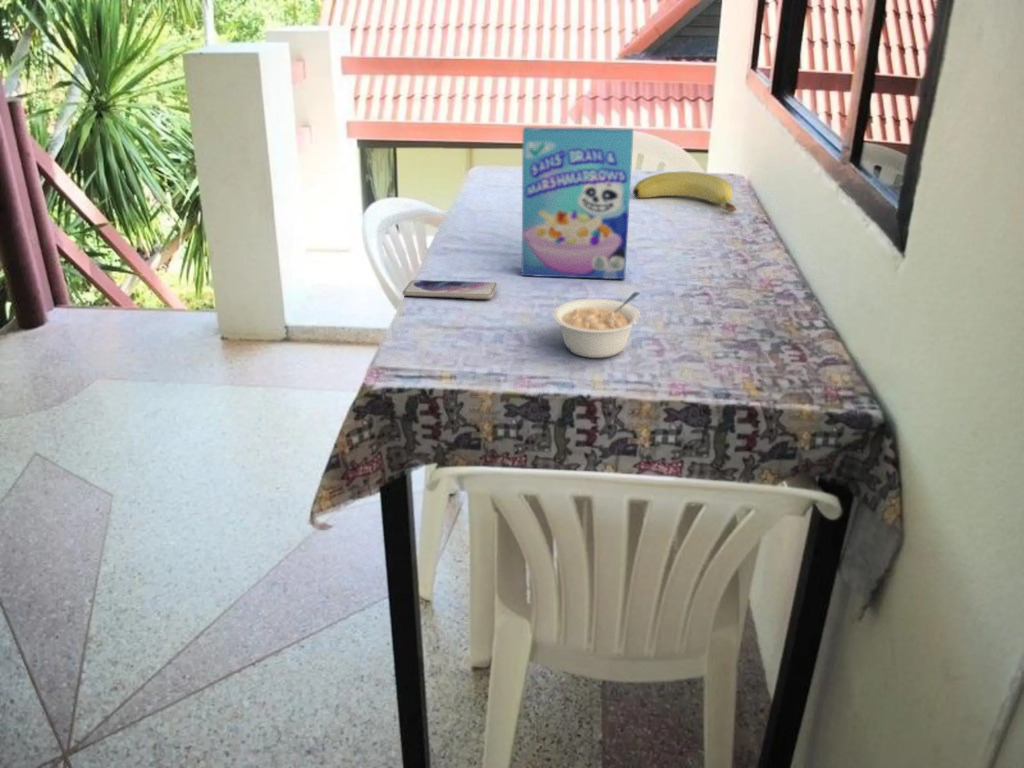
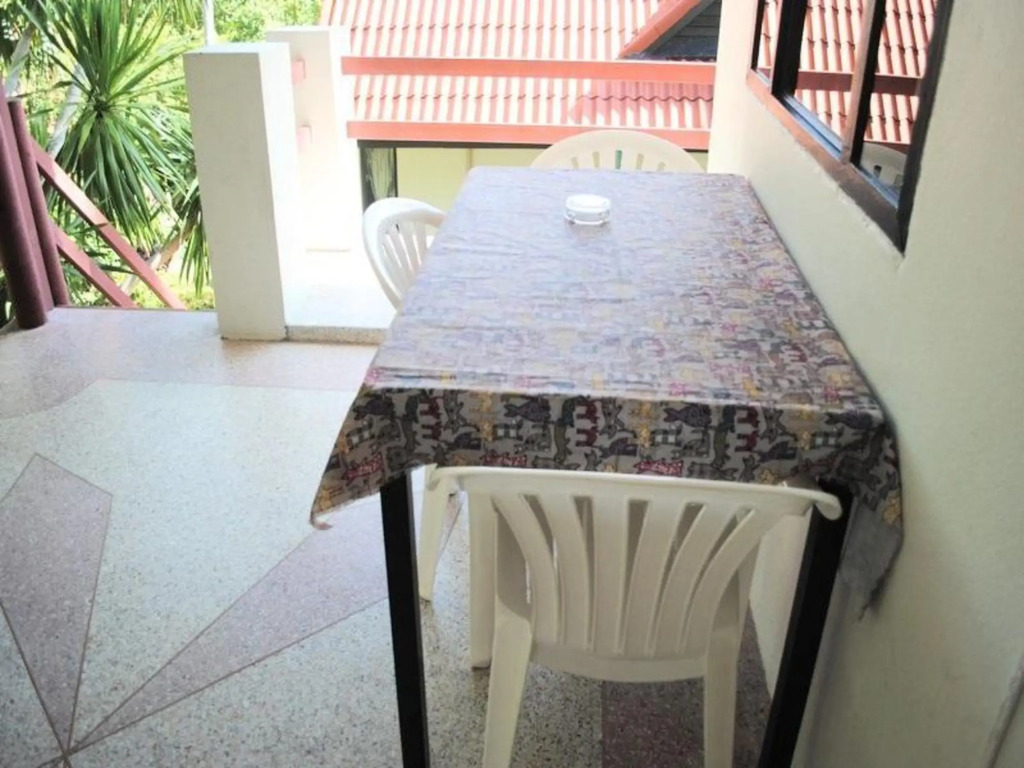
- legume (596, 325)
- banana (683, 189)
- cereal box (575, 203)
- smartphone (450, 289)
